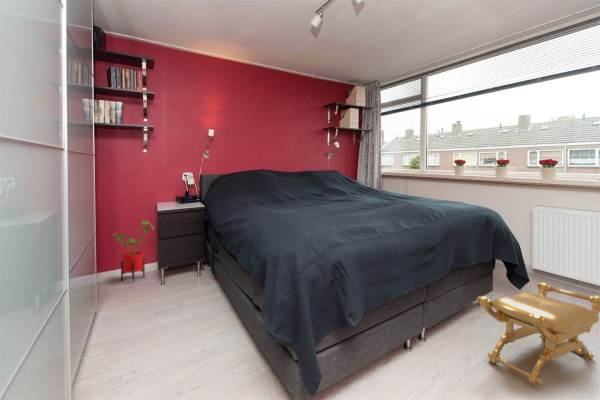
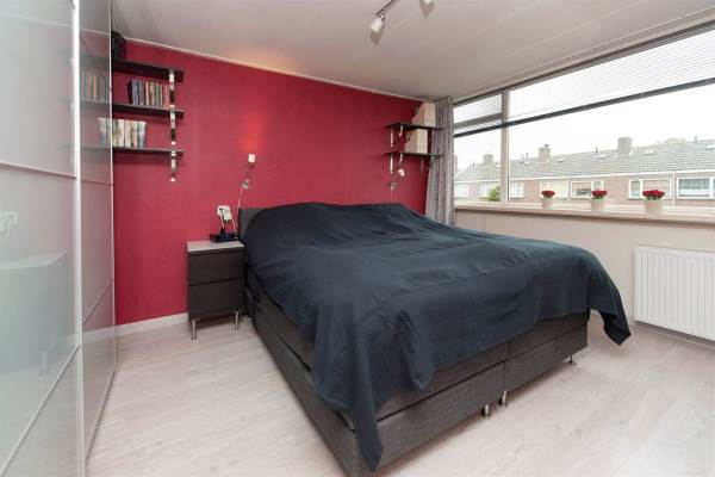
- stool (541, 328)
- house plant (134, 249)
